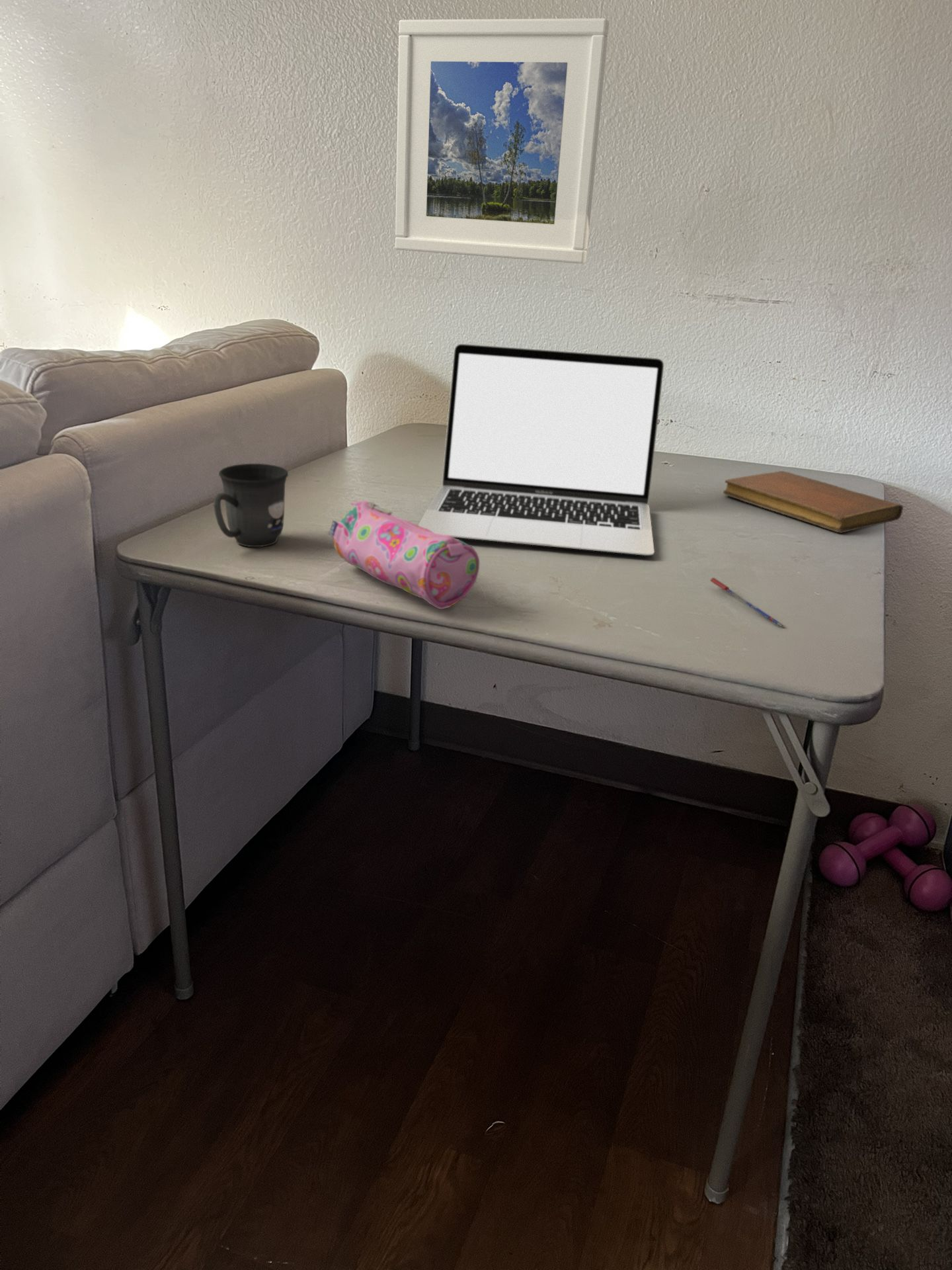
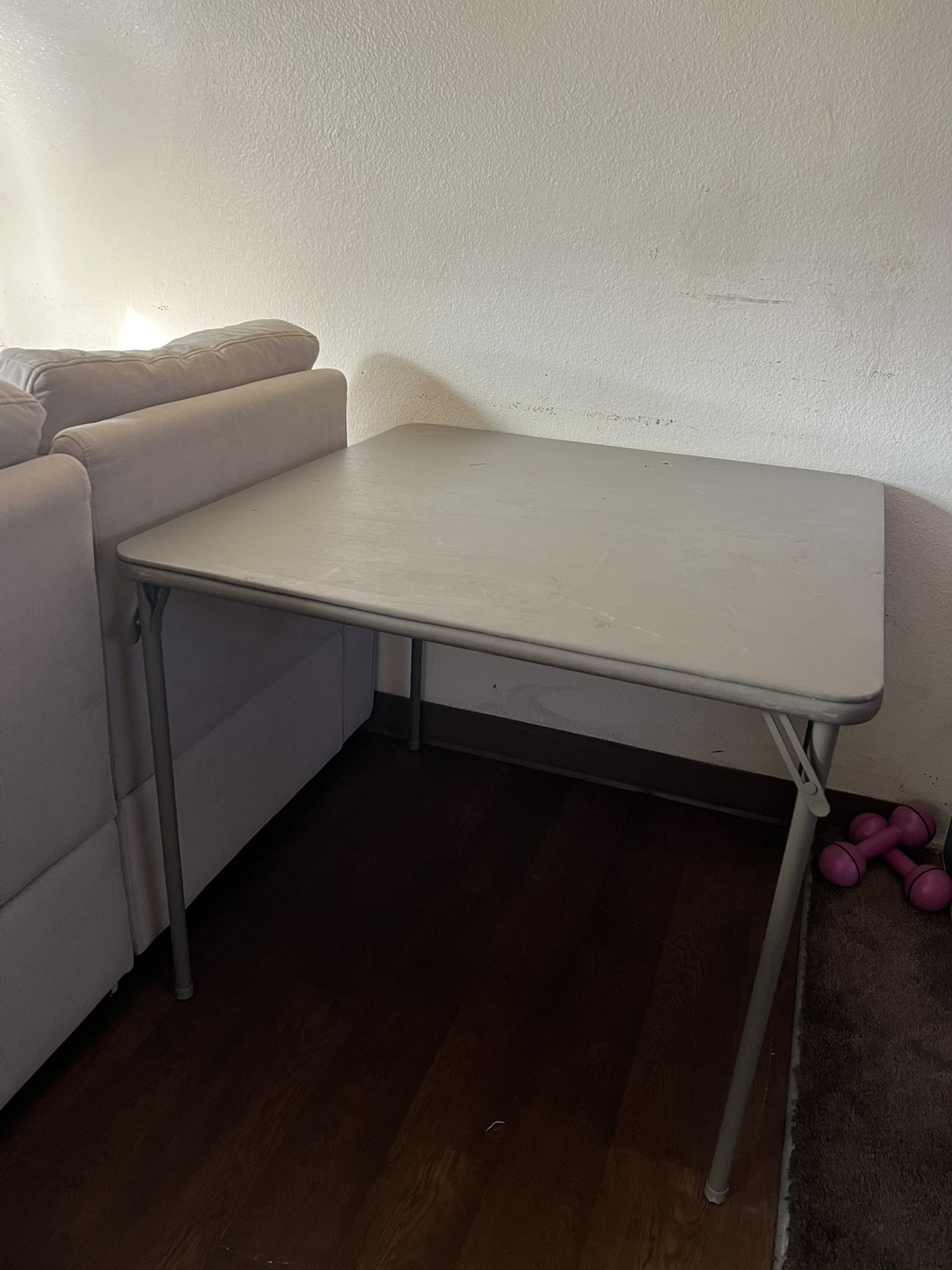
- pen (745, 601)
- pencil case (402, 551)
- laptop (546, 443)
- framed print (494, 144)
- notebook (810, 499)
- mug (247, 509)
